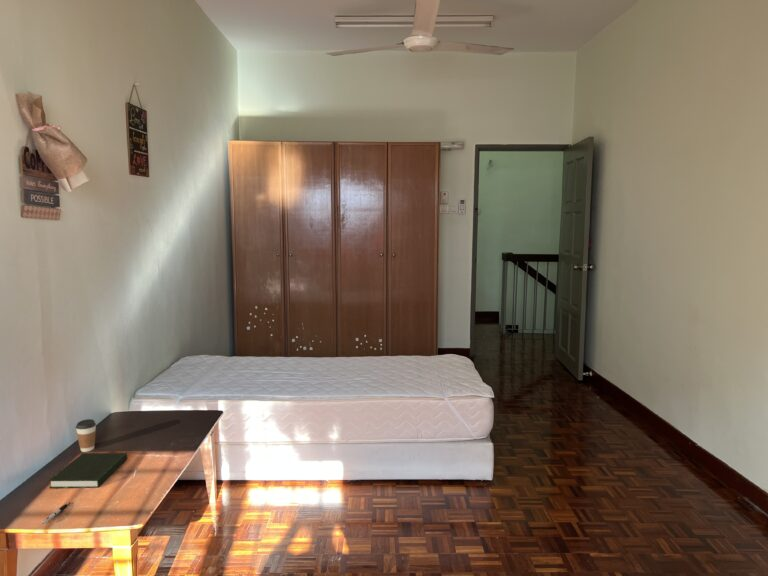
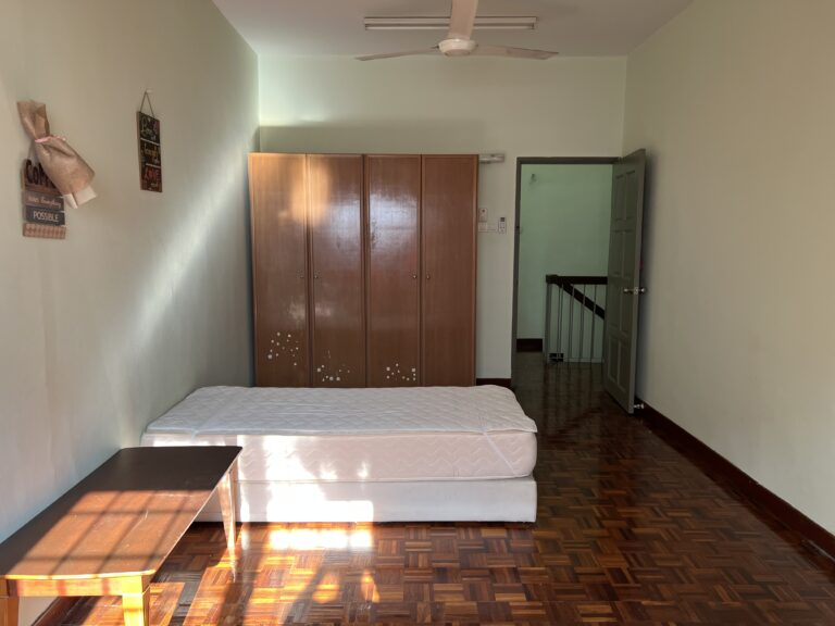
- pen (56, 512)
- coffee cup (86, 436)
- book (90, 469)
